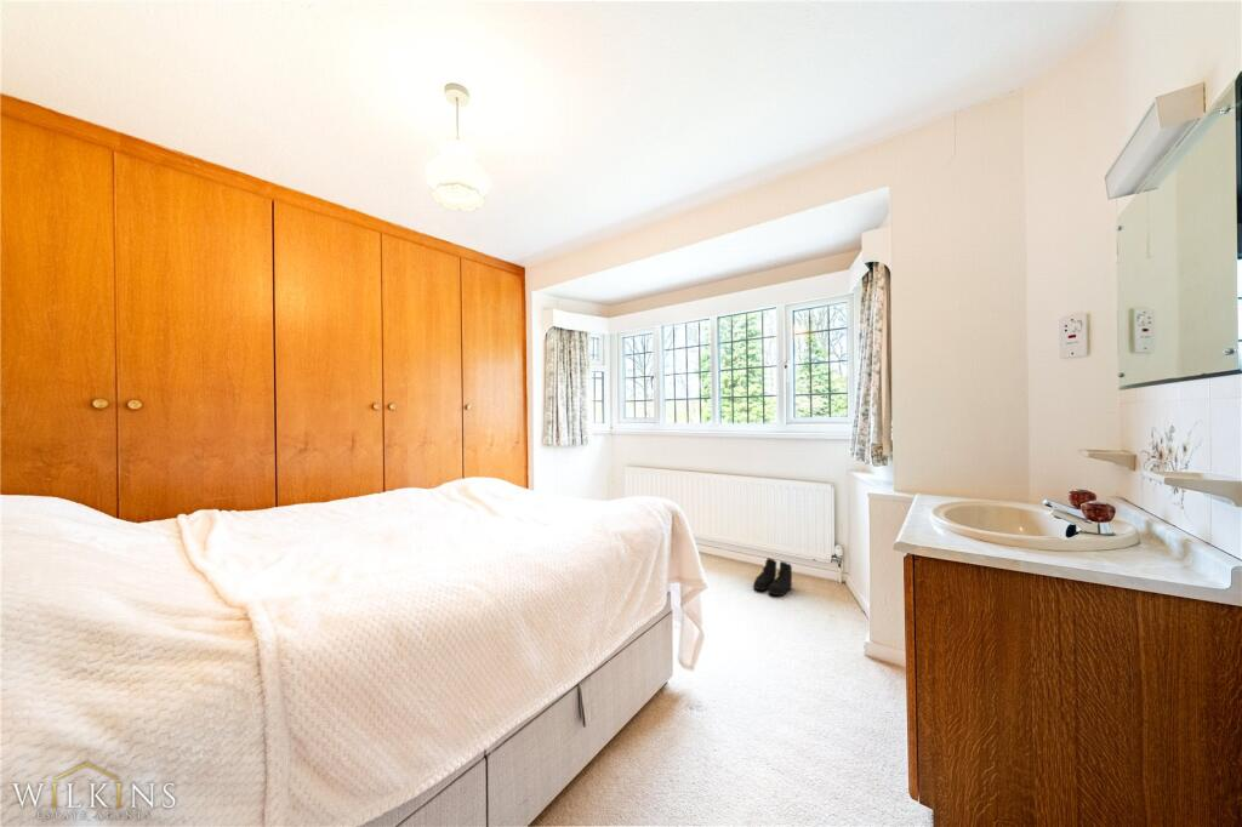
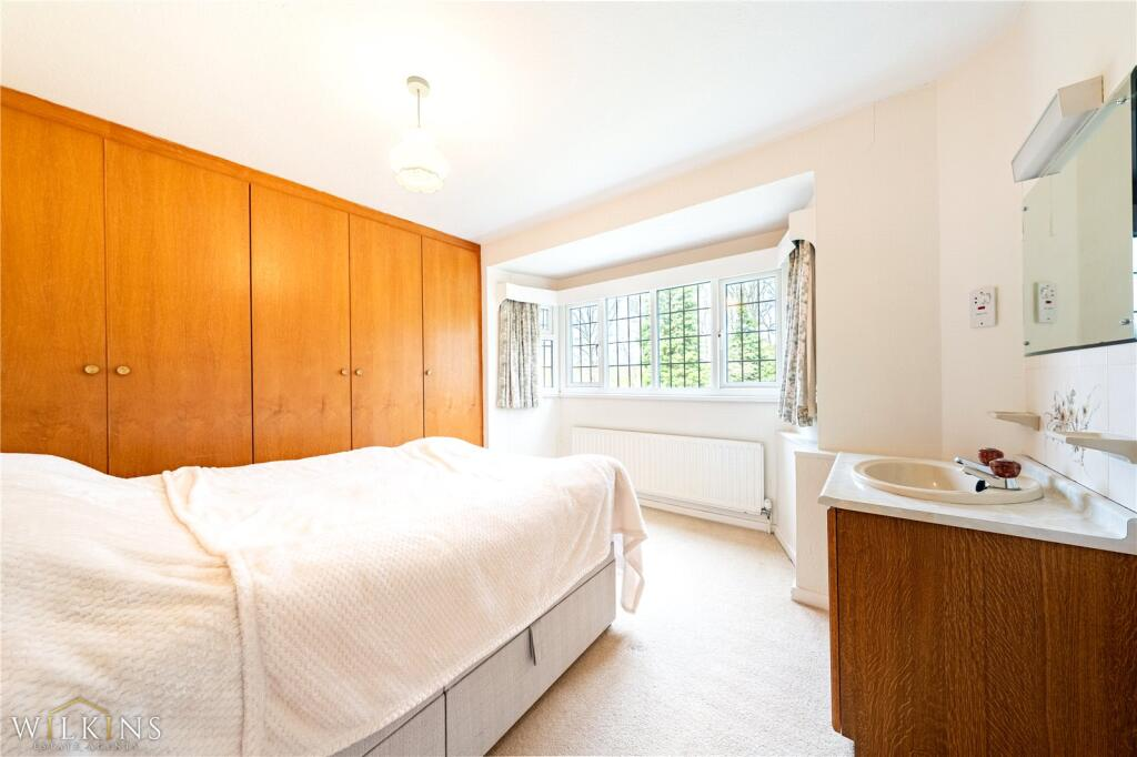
- boots (773, 575)
